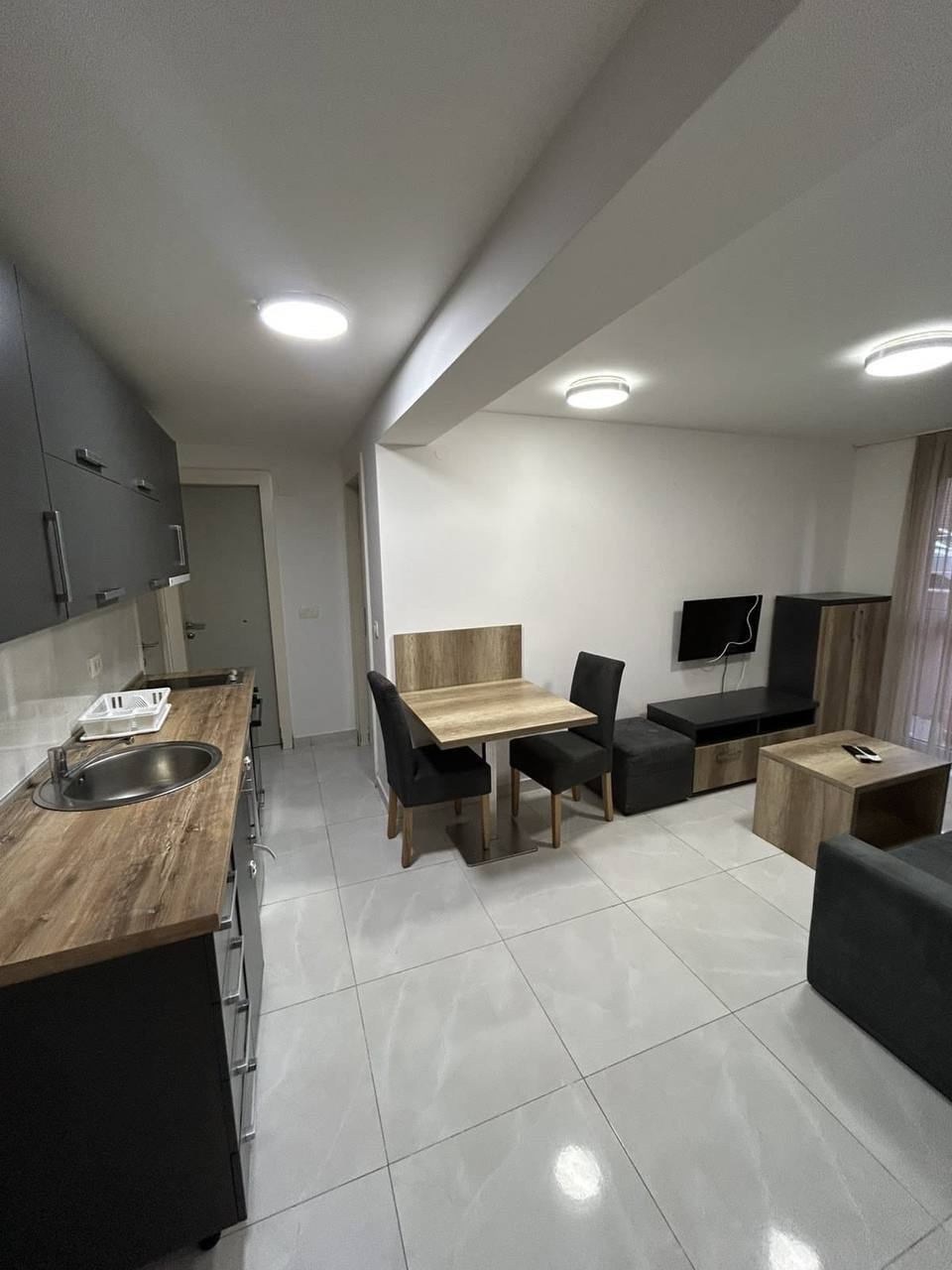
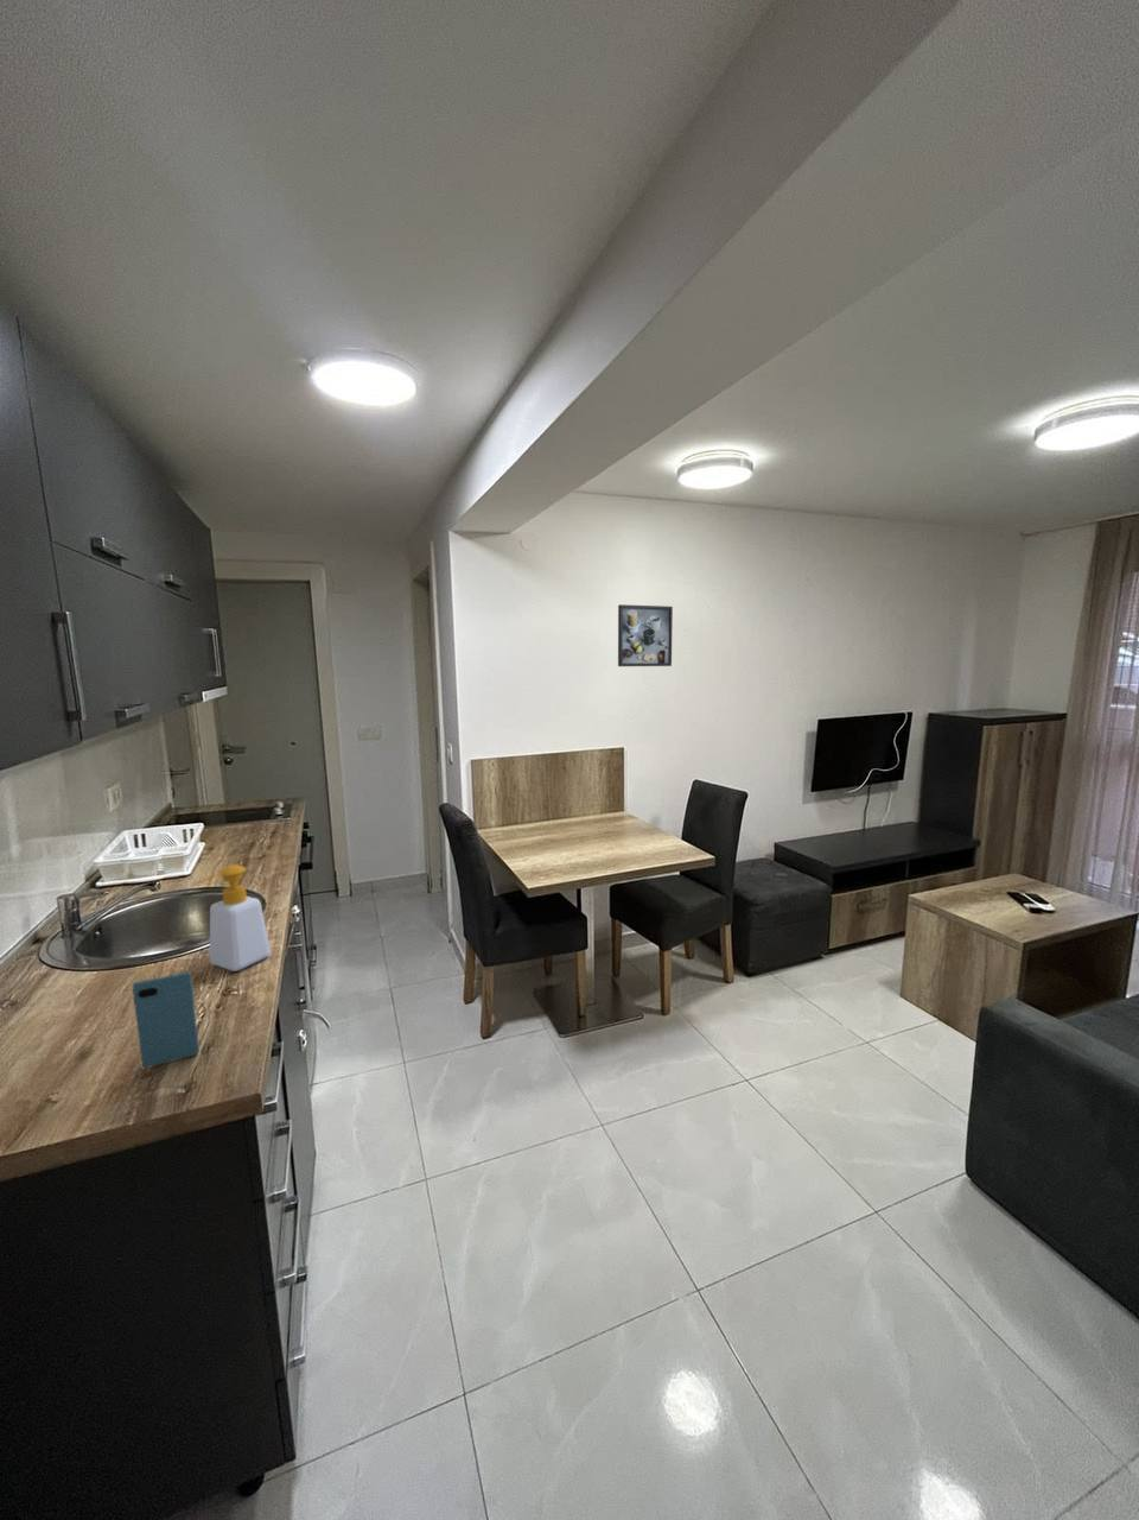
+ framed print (645, 636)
+ smartphone (166, 1019)
+ soap bottle (226, 917)
